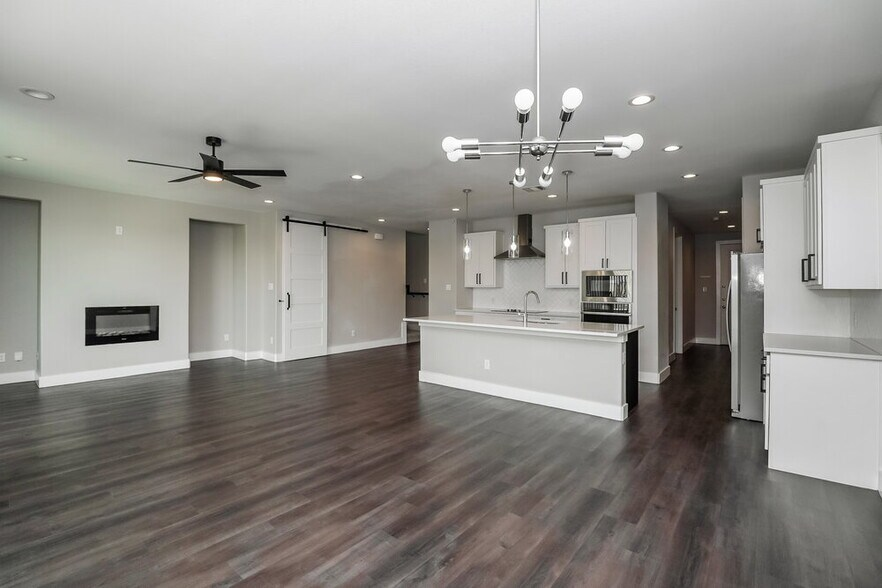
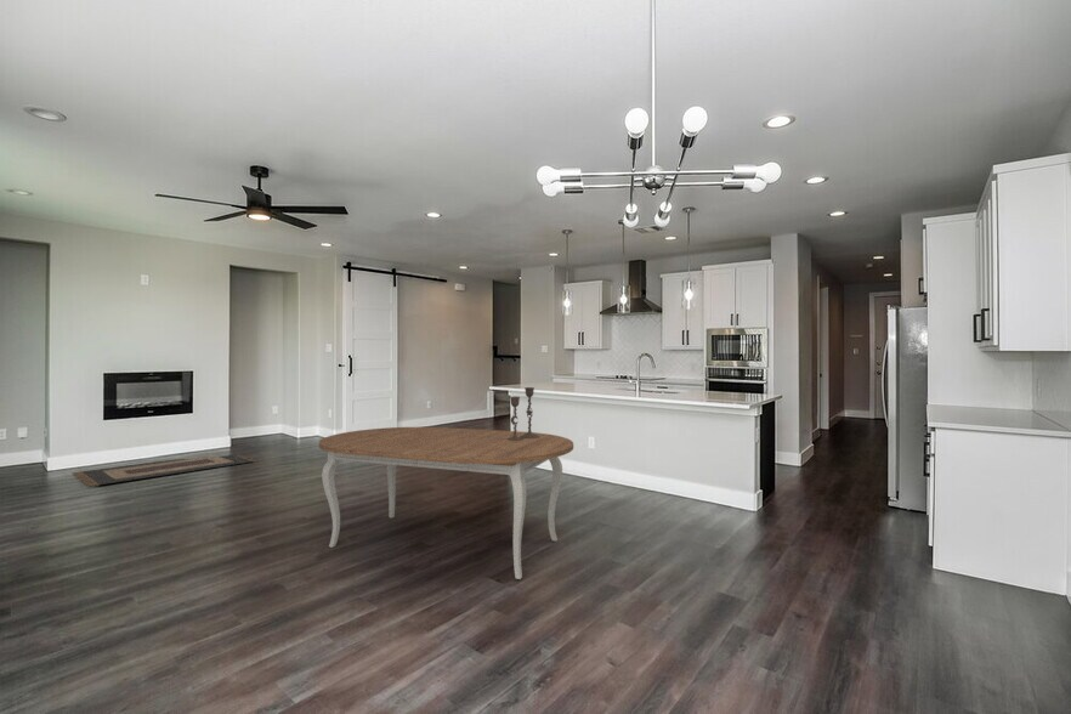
+ candlestick (526, 412)
+ rug (170, 465)
+ dining table (447, 469)
